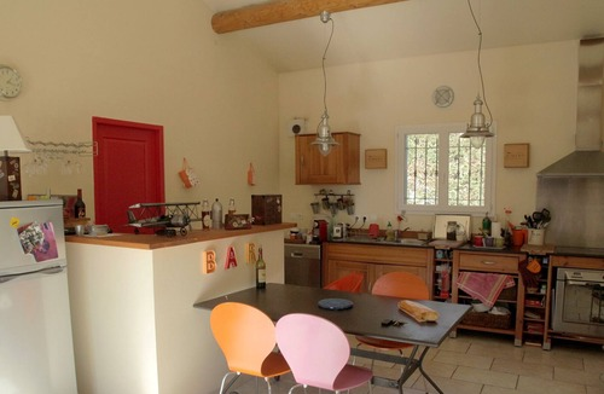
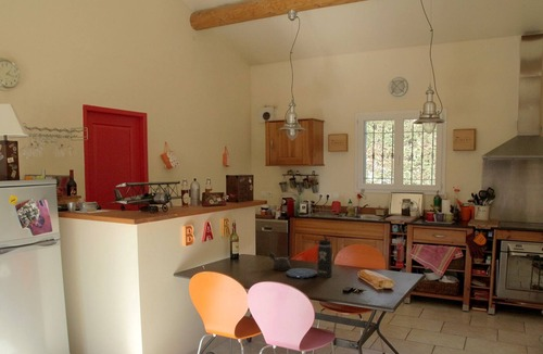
+ thermos bottle (323, 254)
+ teapot (279, 261)
